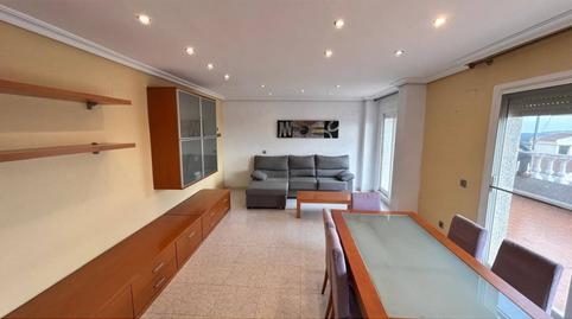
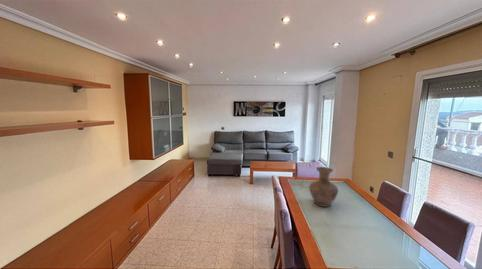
+ vase (323, 186)
